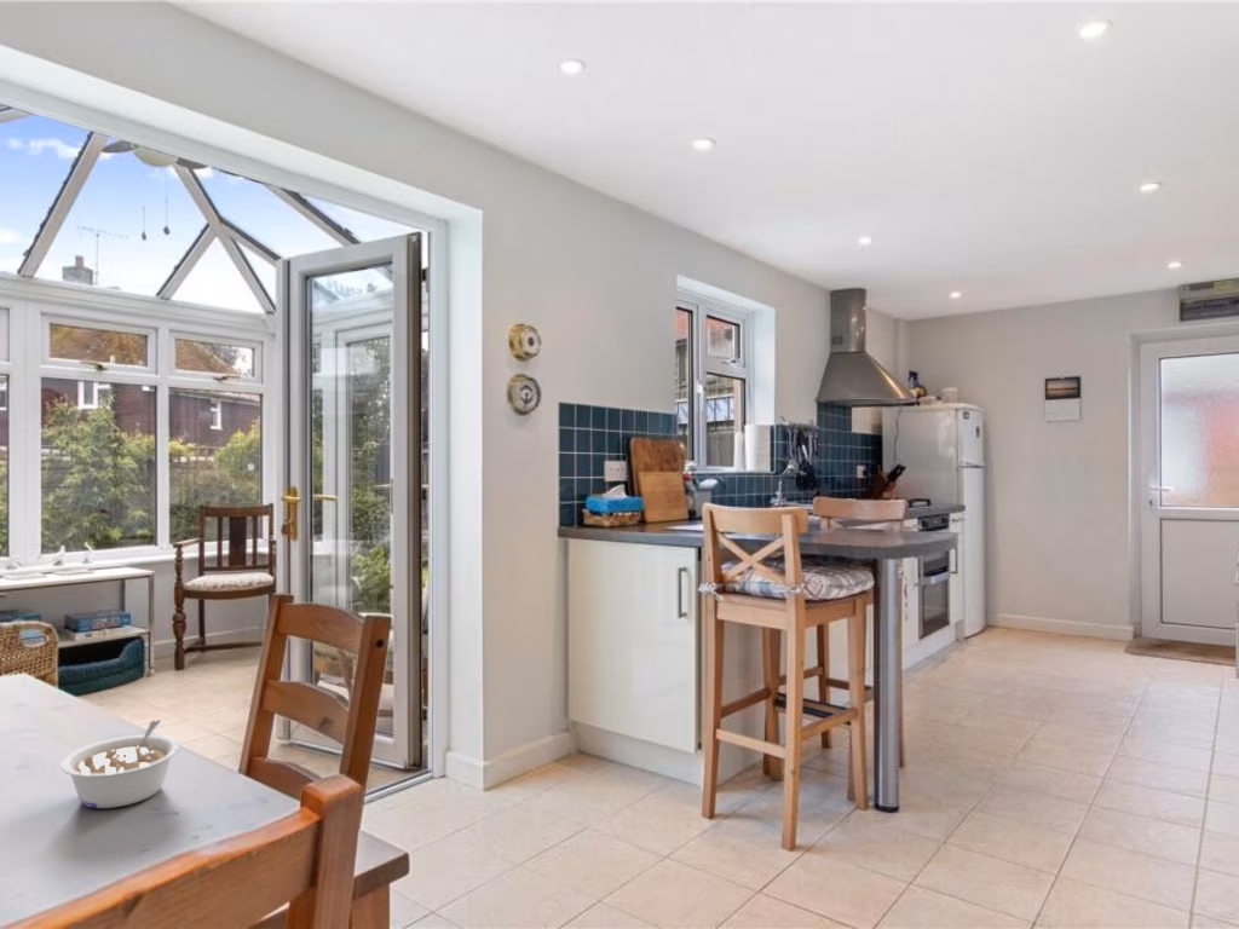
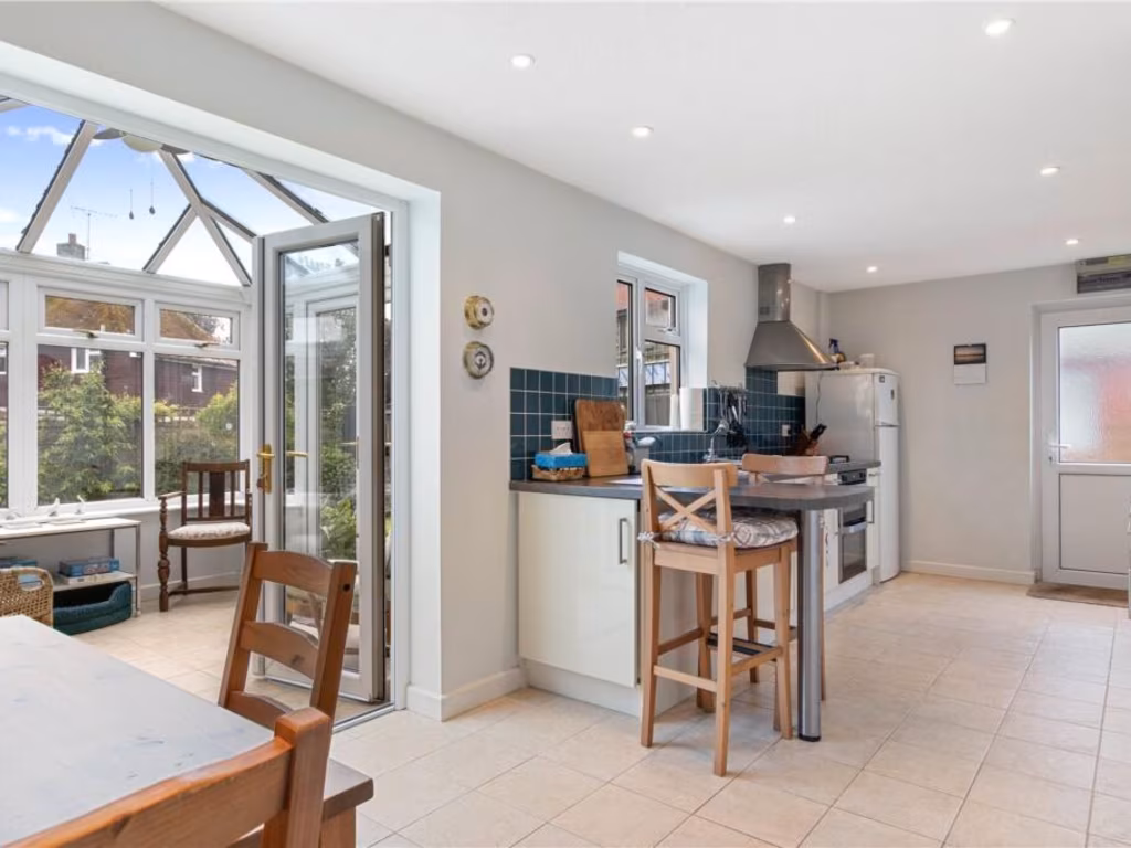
- legume (121, 767)
